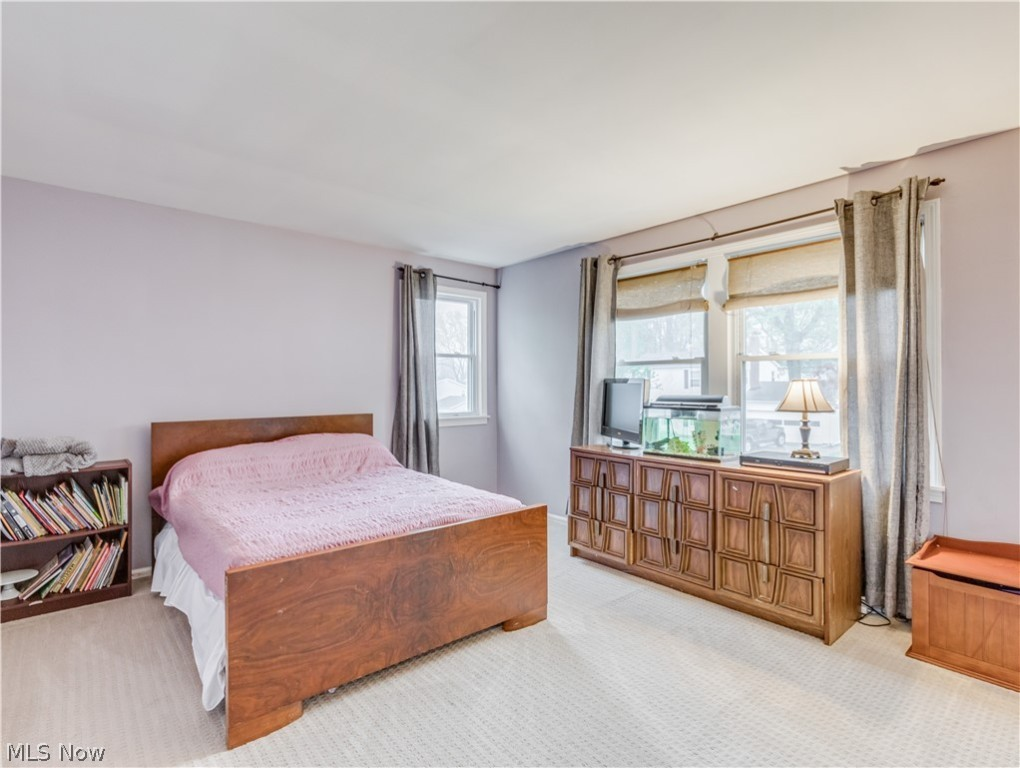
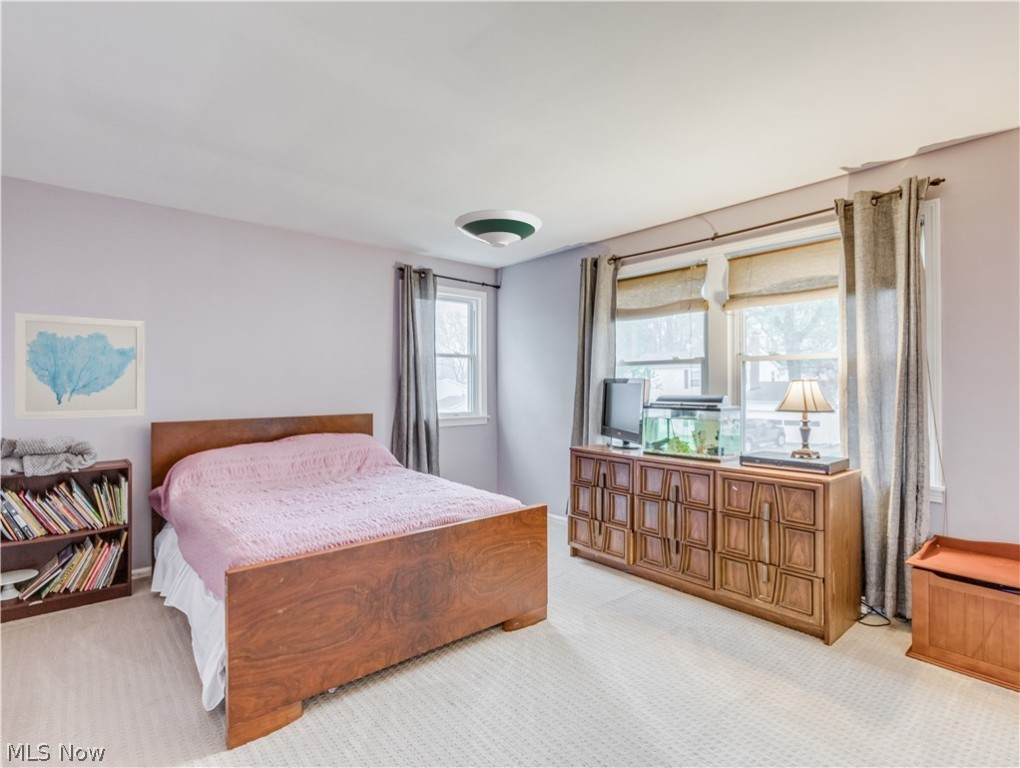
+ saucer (498, 234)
+ wall art (83, 367)
